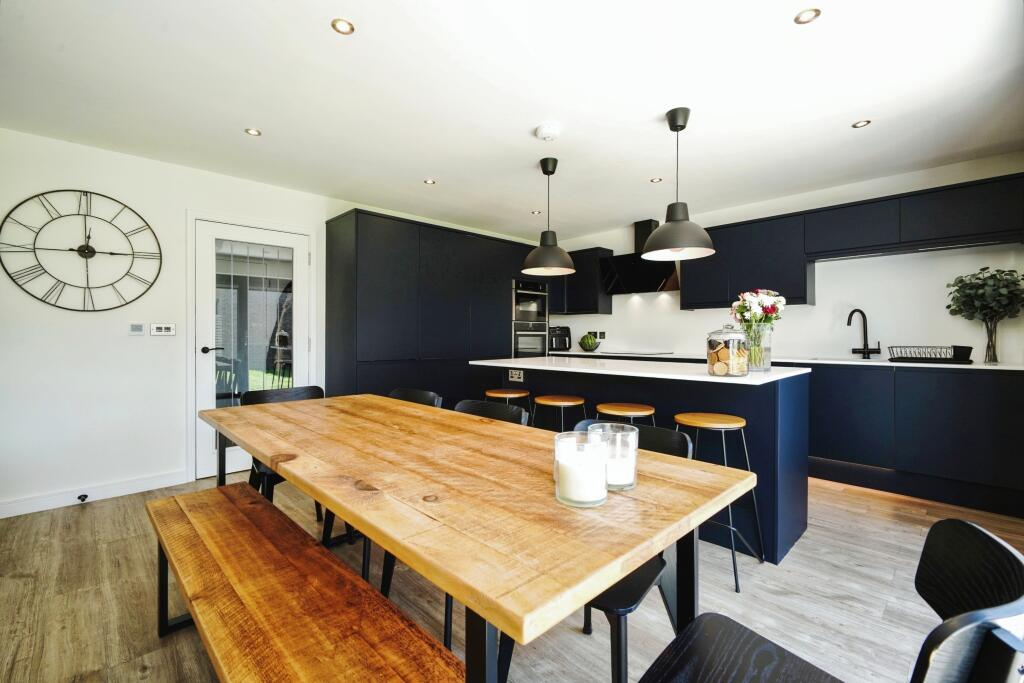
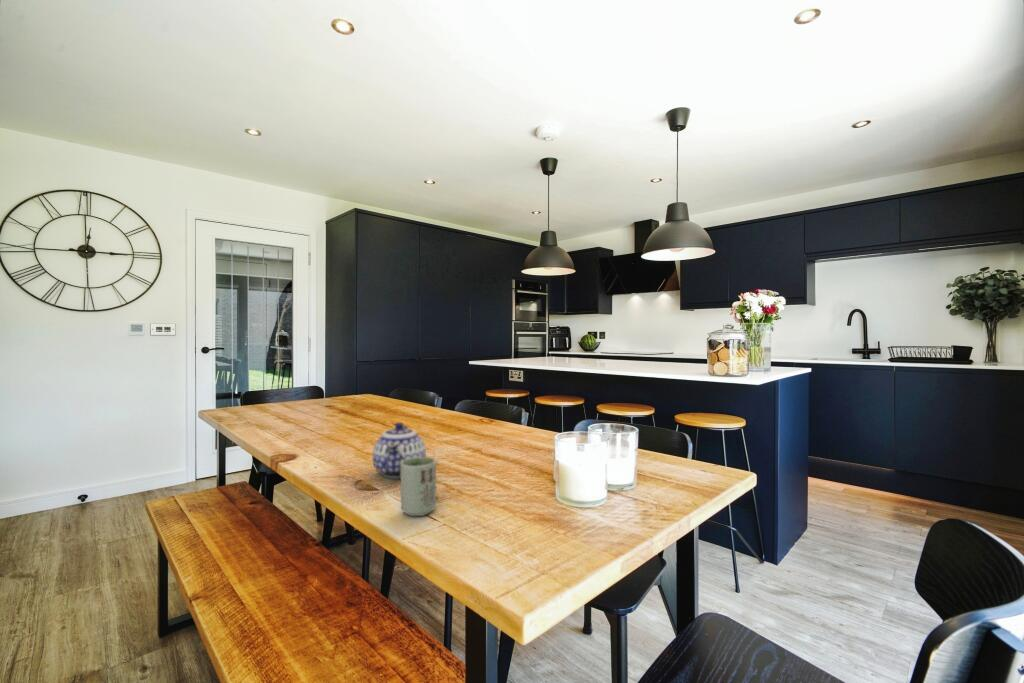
+ teapot (399, 447)
+ cup (418, 486)
